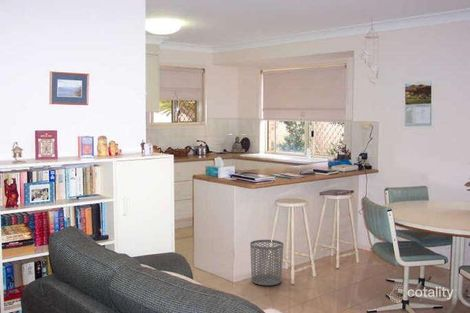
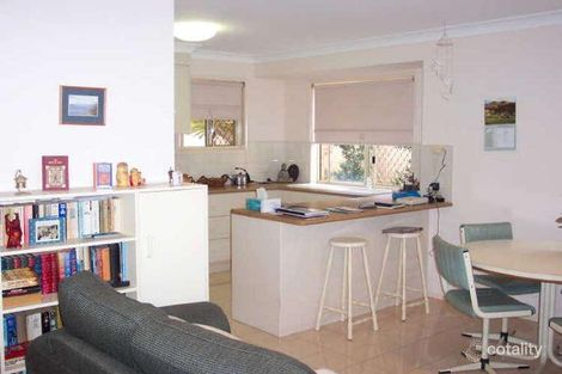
- waste bin (267, 262)
